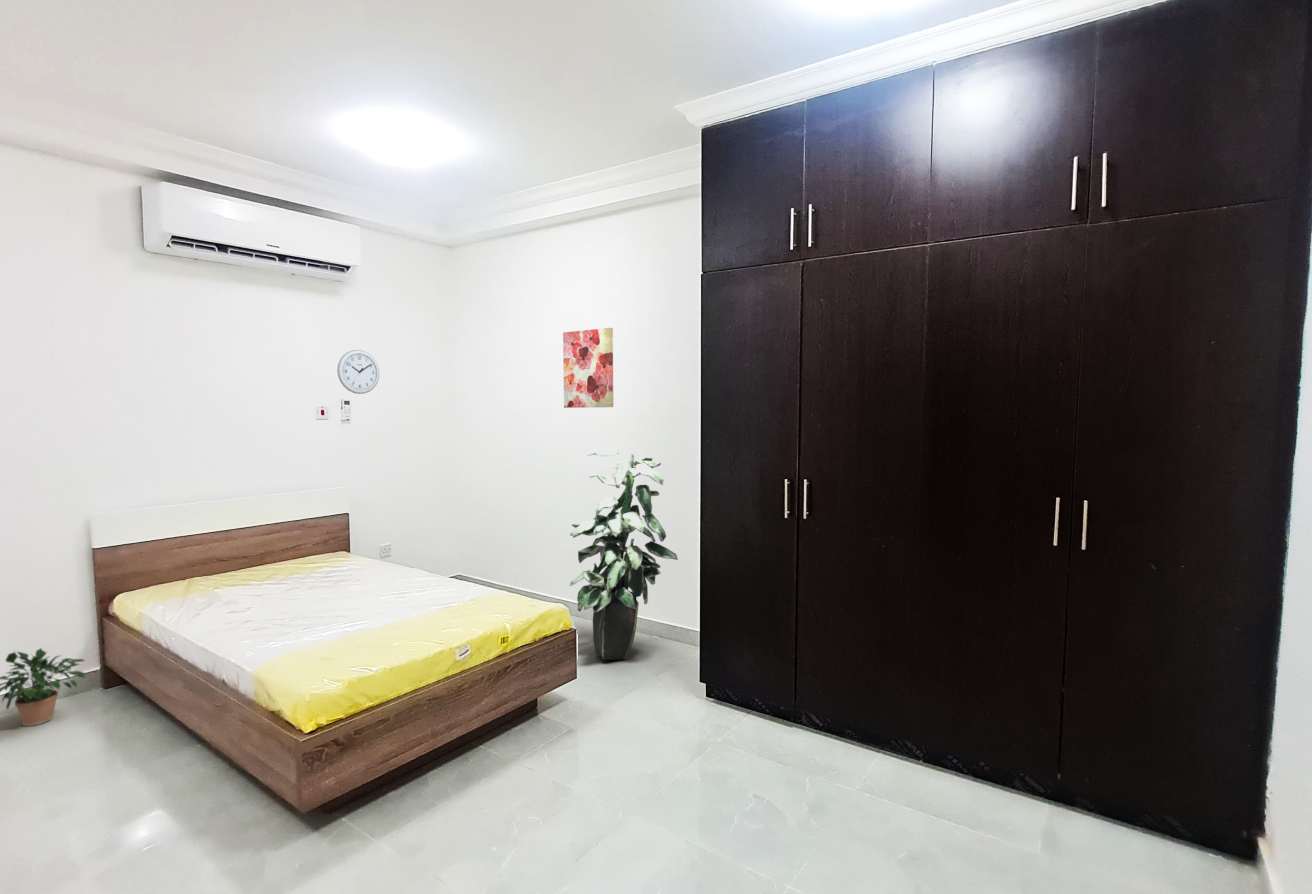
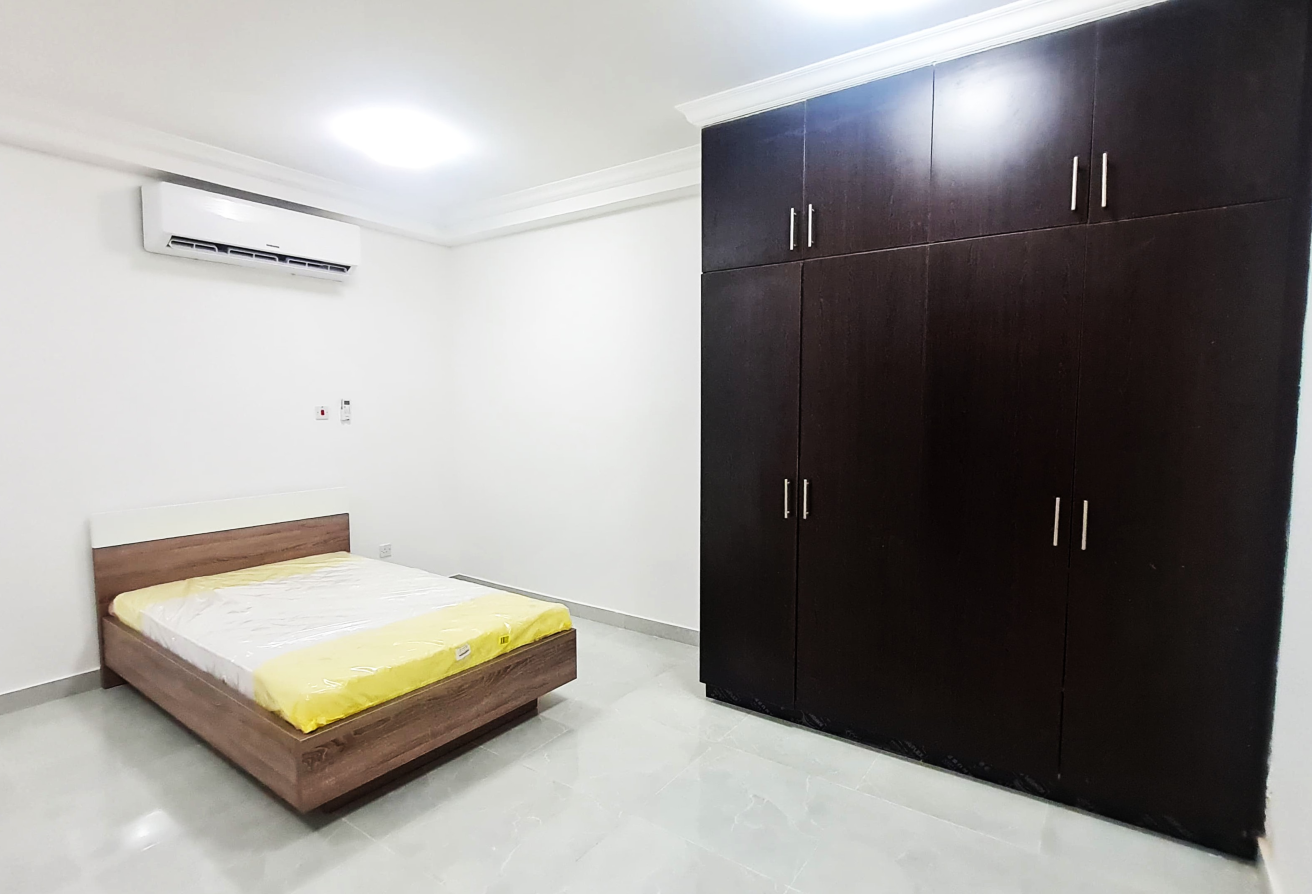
- wall art (587, 369)
- wall clock (359, 371)
- potted plant (43, 681)
- indoor plant (617, 552)
